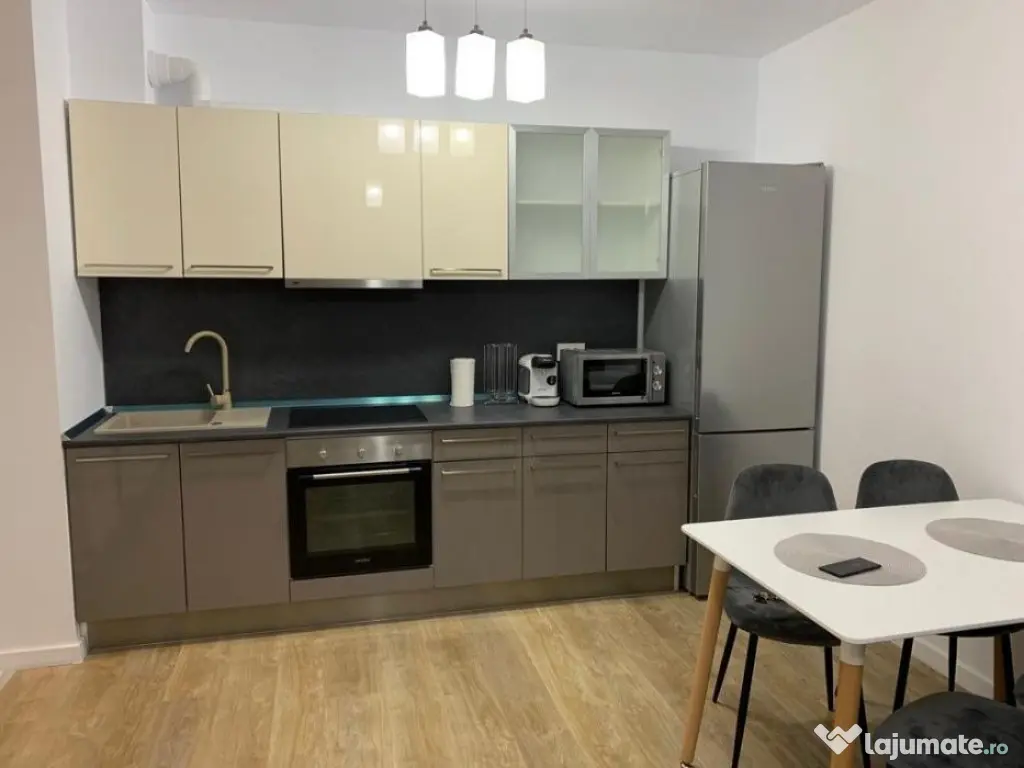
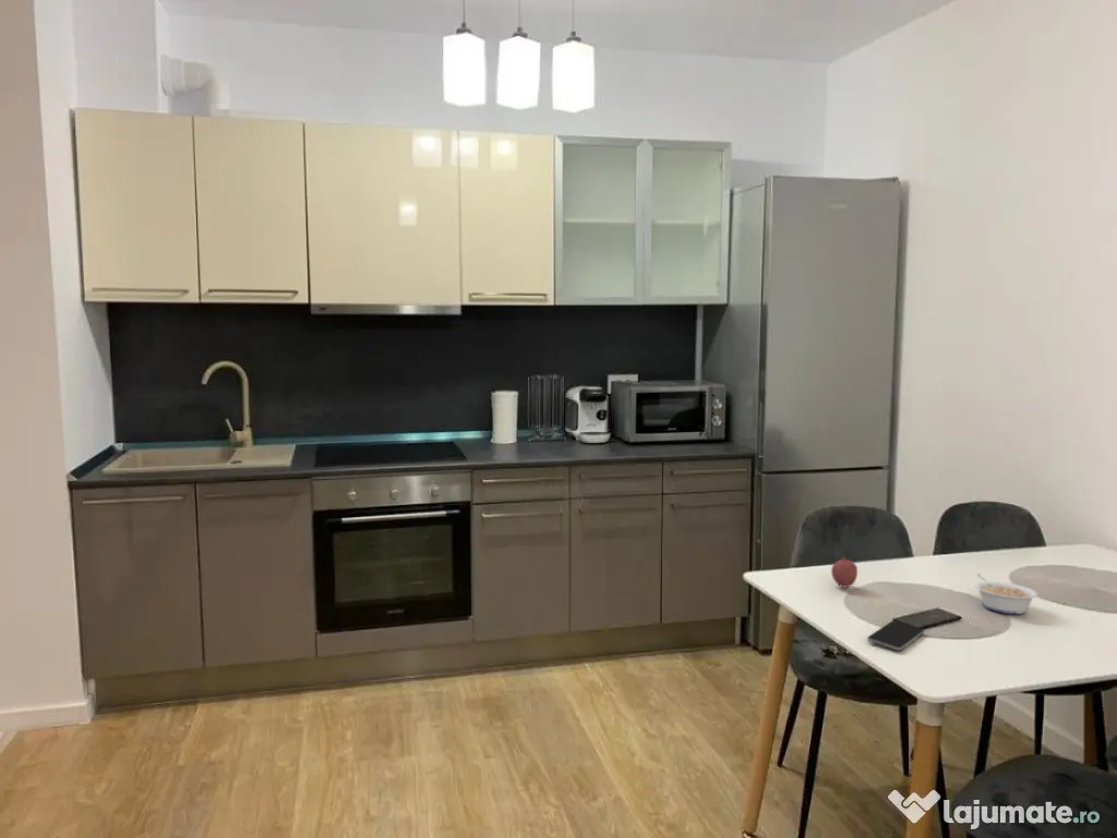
+ smartphone (896, 634)
+ legume (1002, 596)
+ fruit (844, 572)
